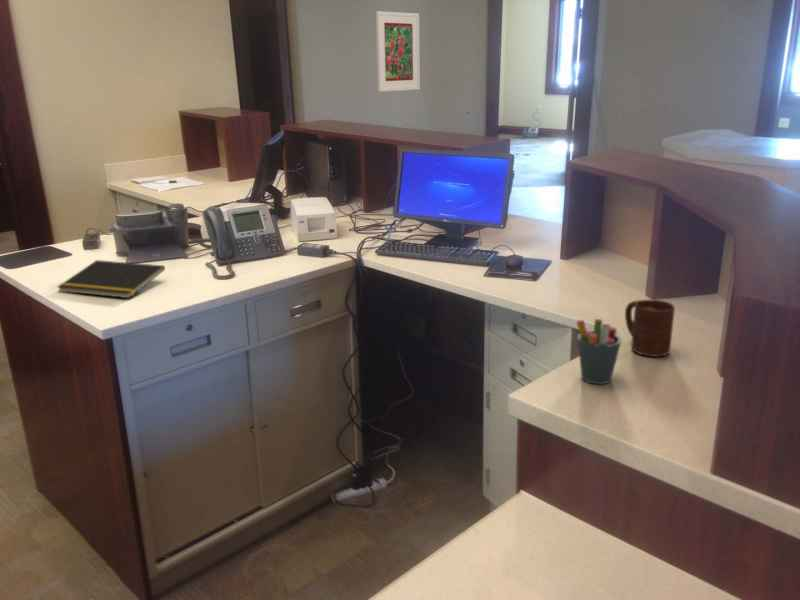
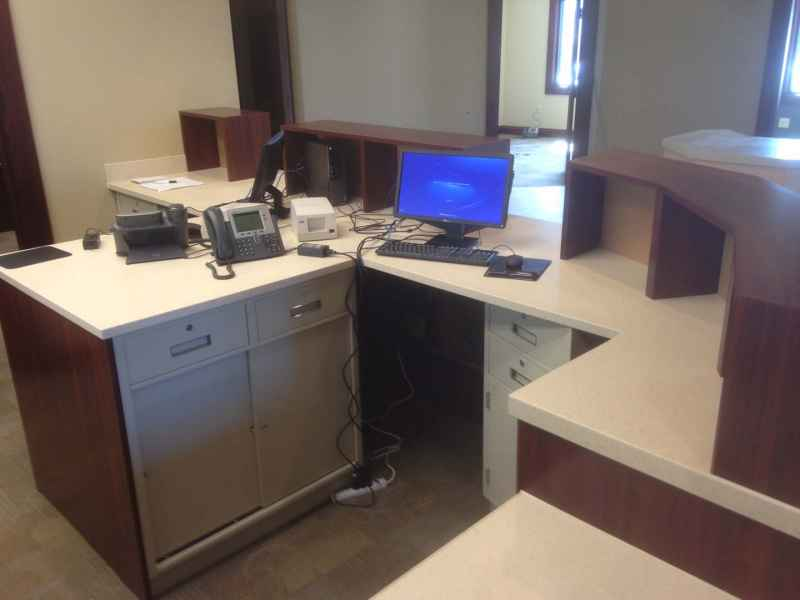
- pen holder (597, 347)
- cup (646, 326)
- notepad (112, 278)
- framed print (398, 52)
